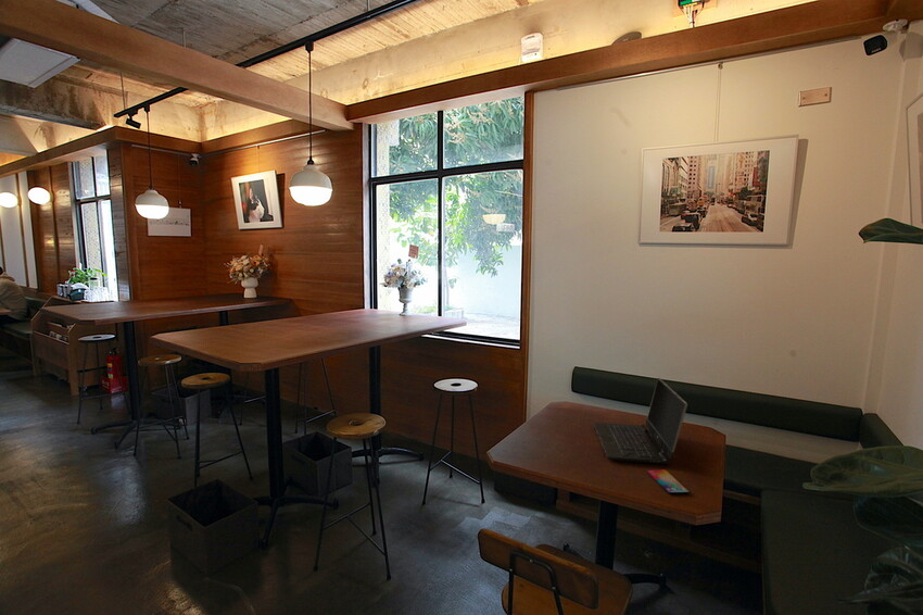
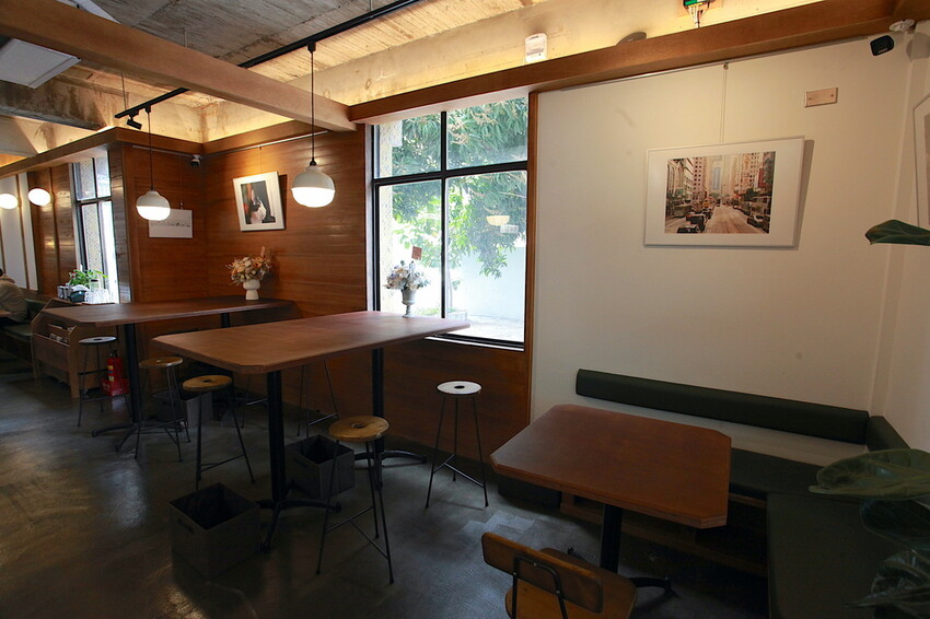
- laptop computer (635, 425)
- smartphone (667, 481)
